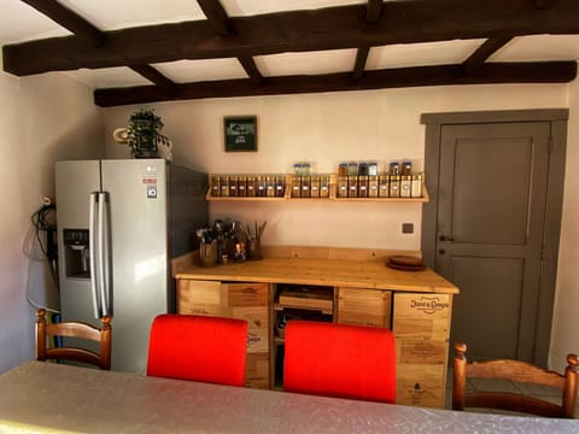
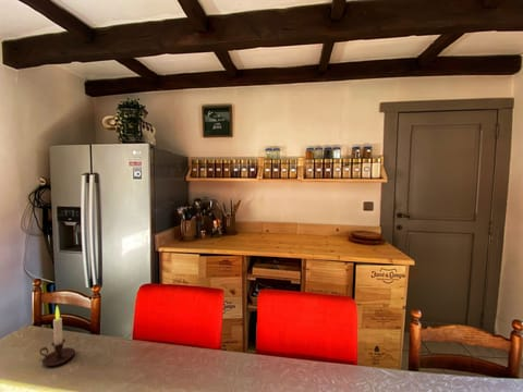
+ candle (54, 332)
